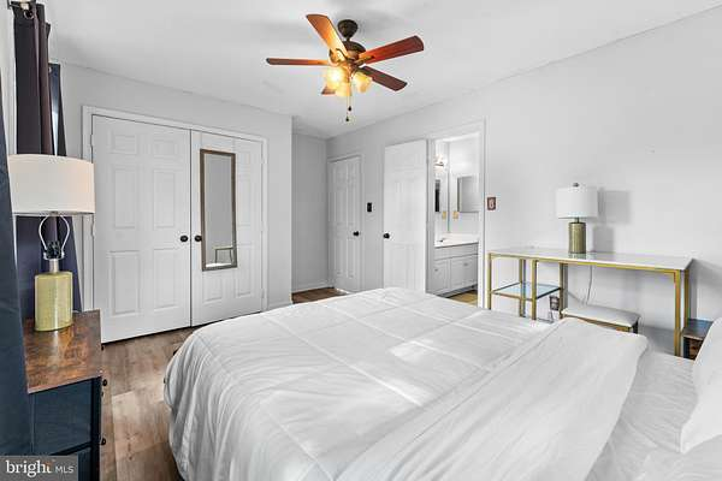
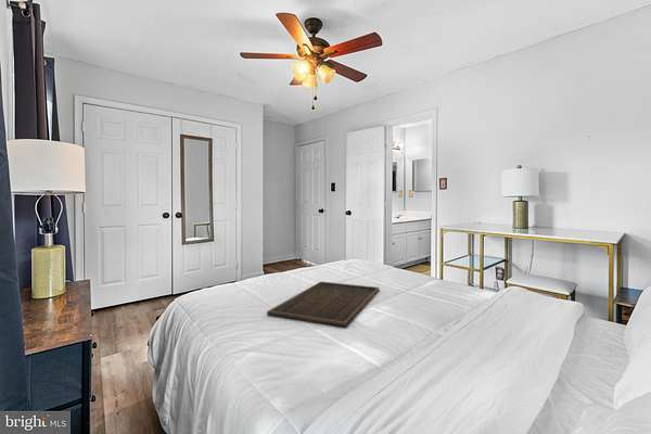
+ tray (330, 298)
